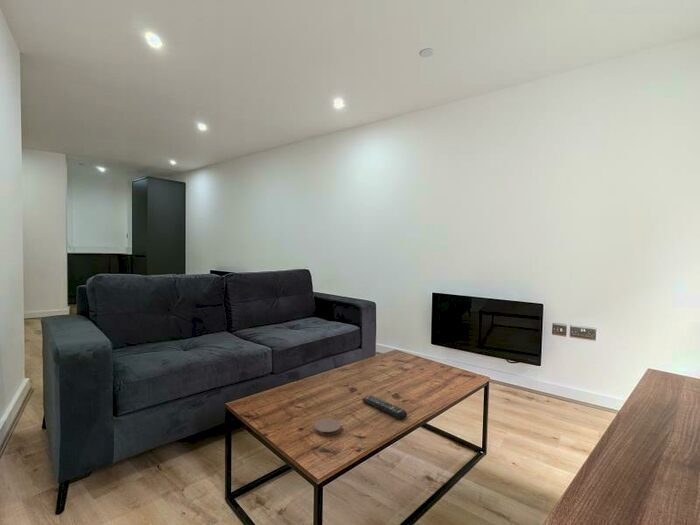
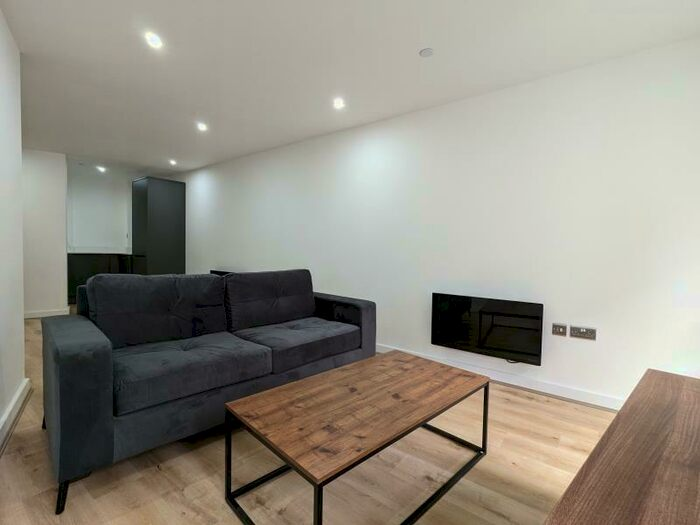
- coaster (327, 426)
- remote control (383, 406)
